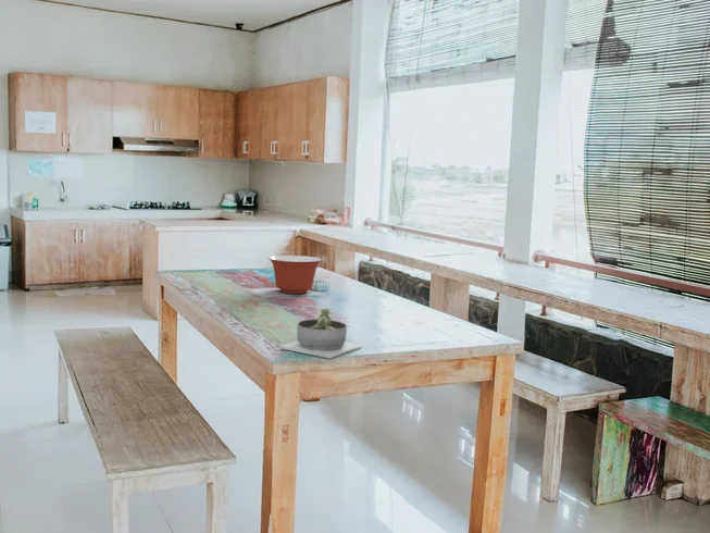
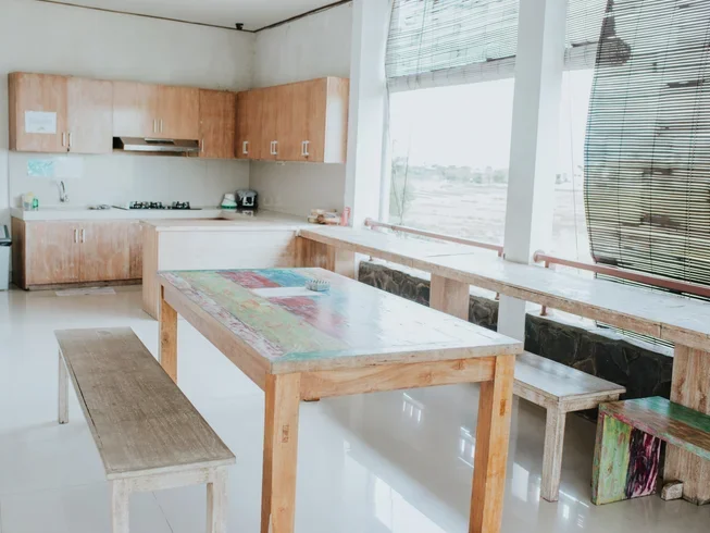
- mixing bowl (295, 274)
- succulent planter (322, 327)
